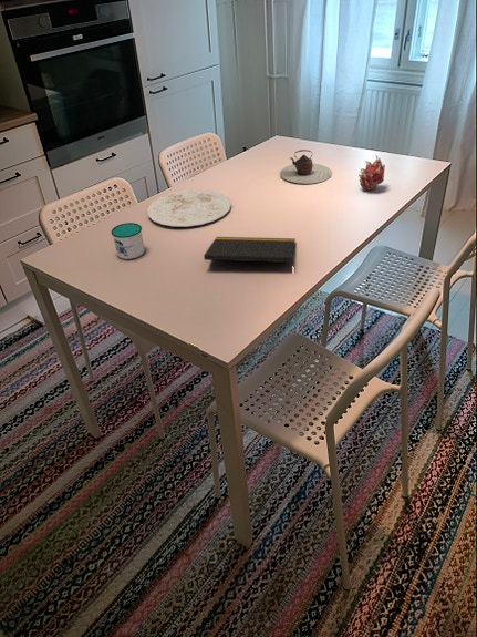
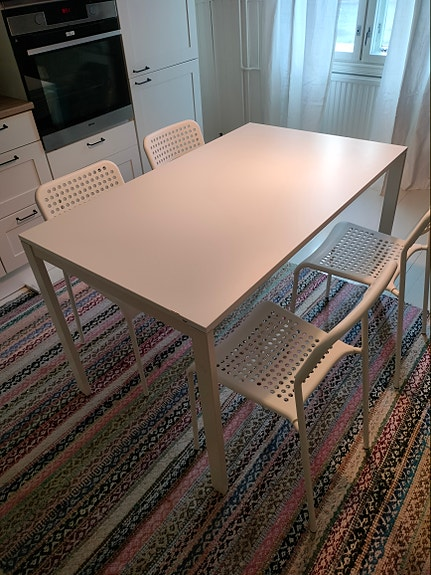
- mug (126, 239)
- teapot (305, 161)
- fruit (372, 172)
- notepad (251, 248)
- plate (189, 207)
